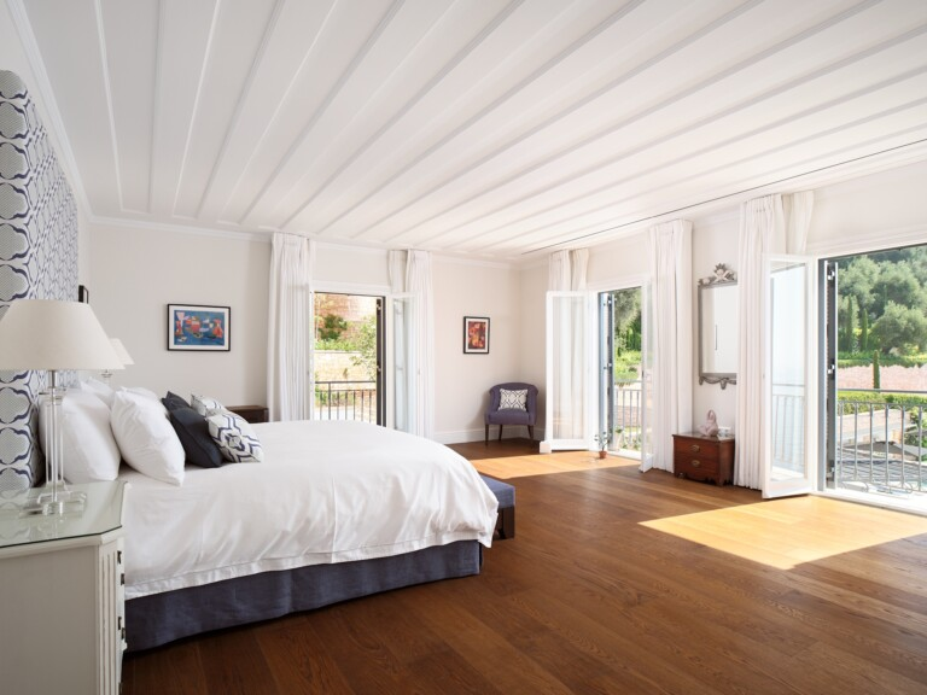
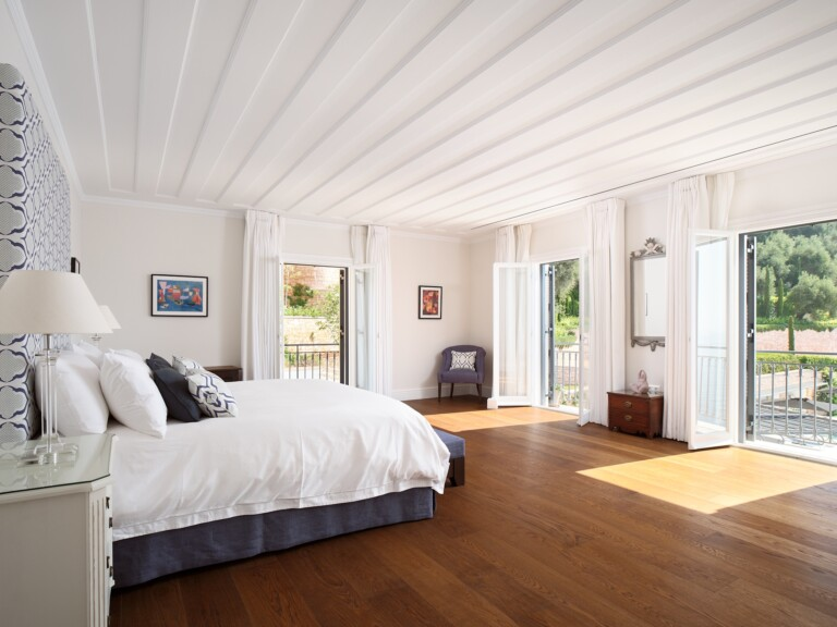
- potted plant (606, 443)
